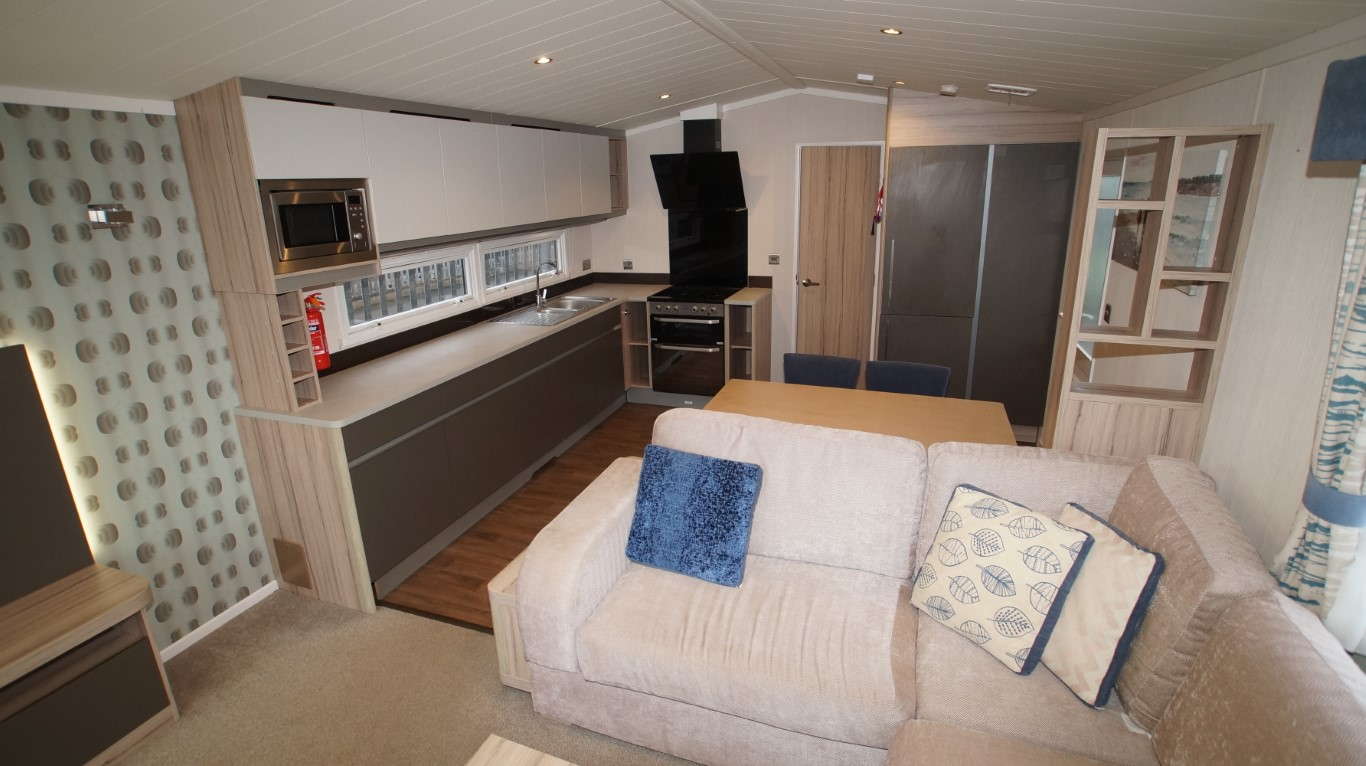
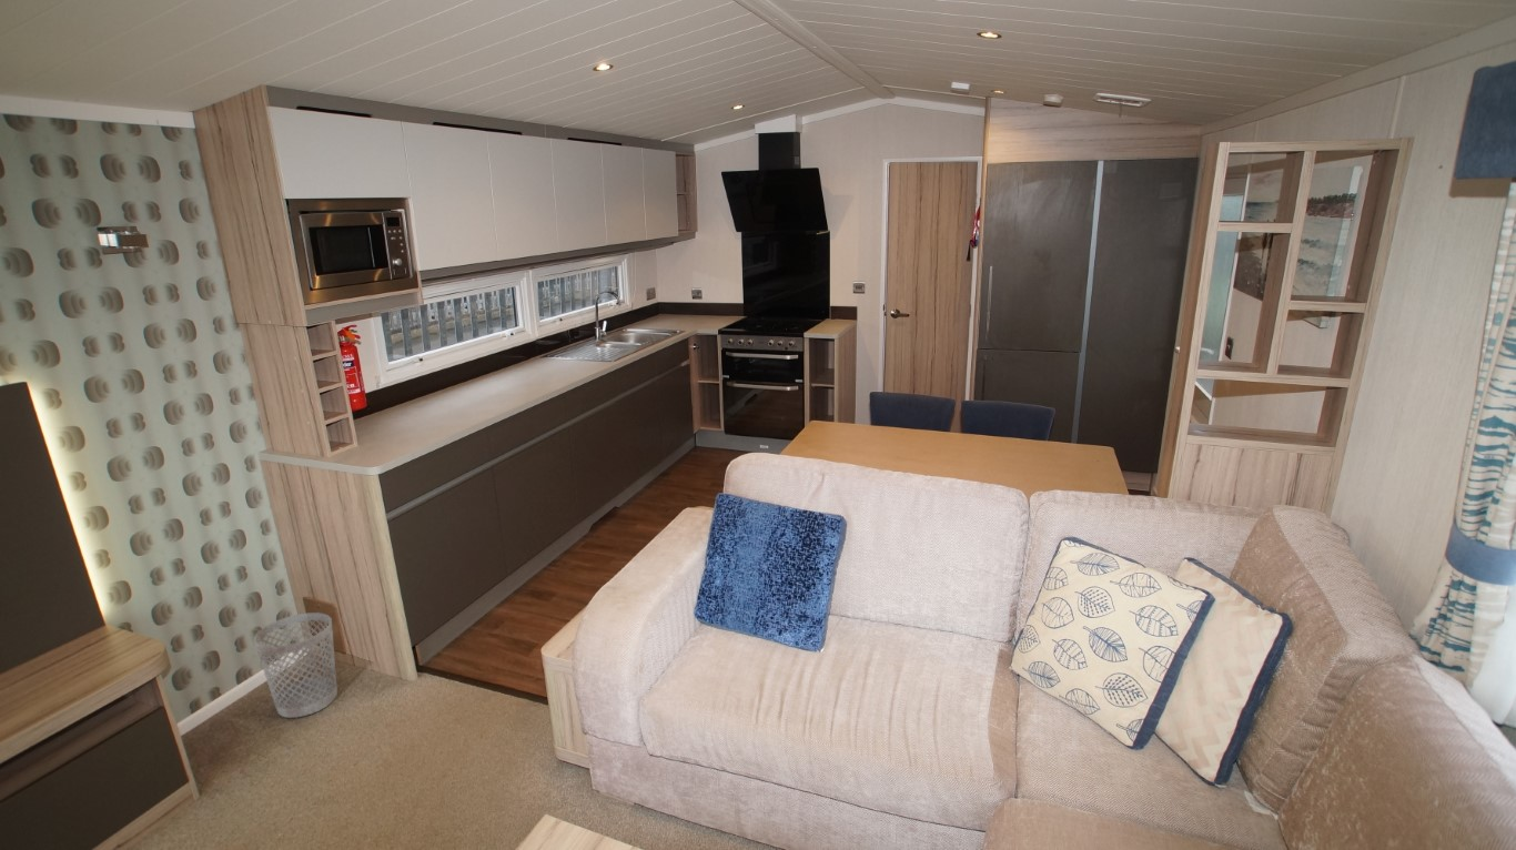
+ wastebasket (300, 666)
